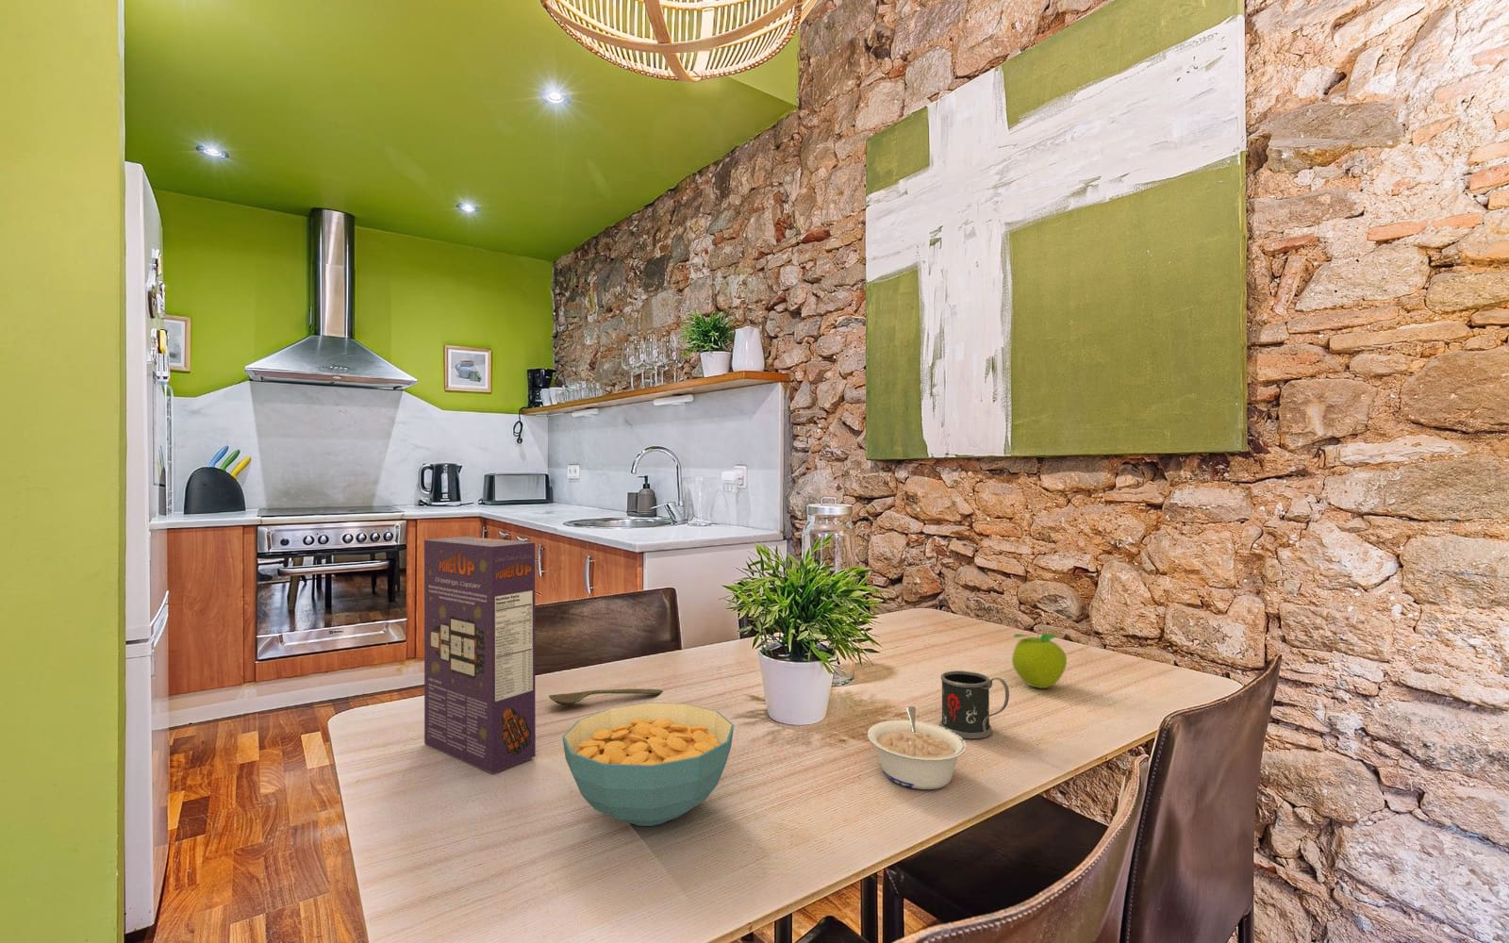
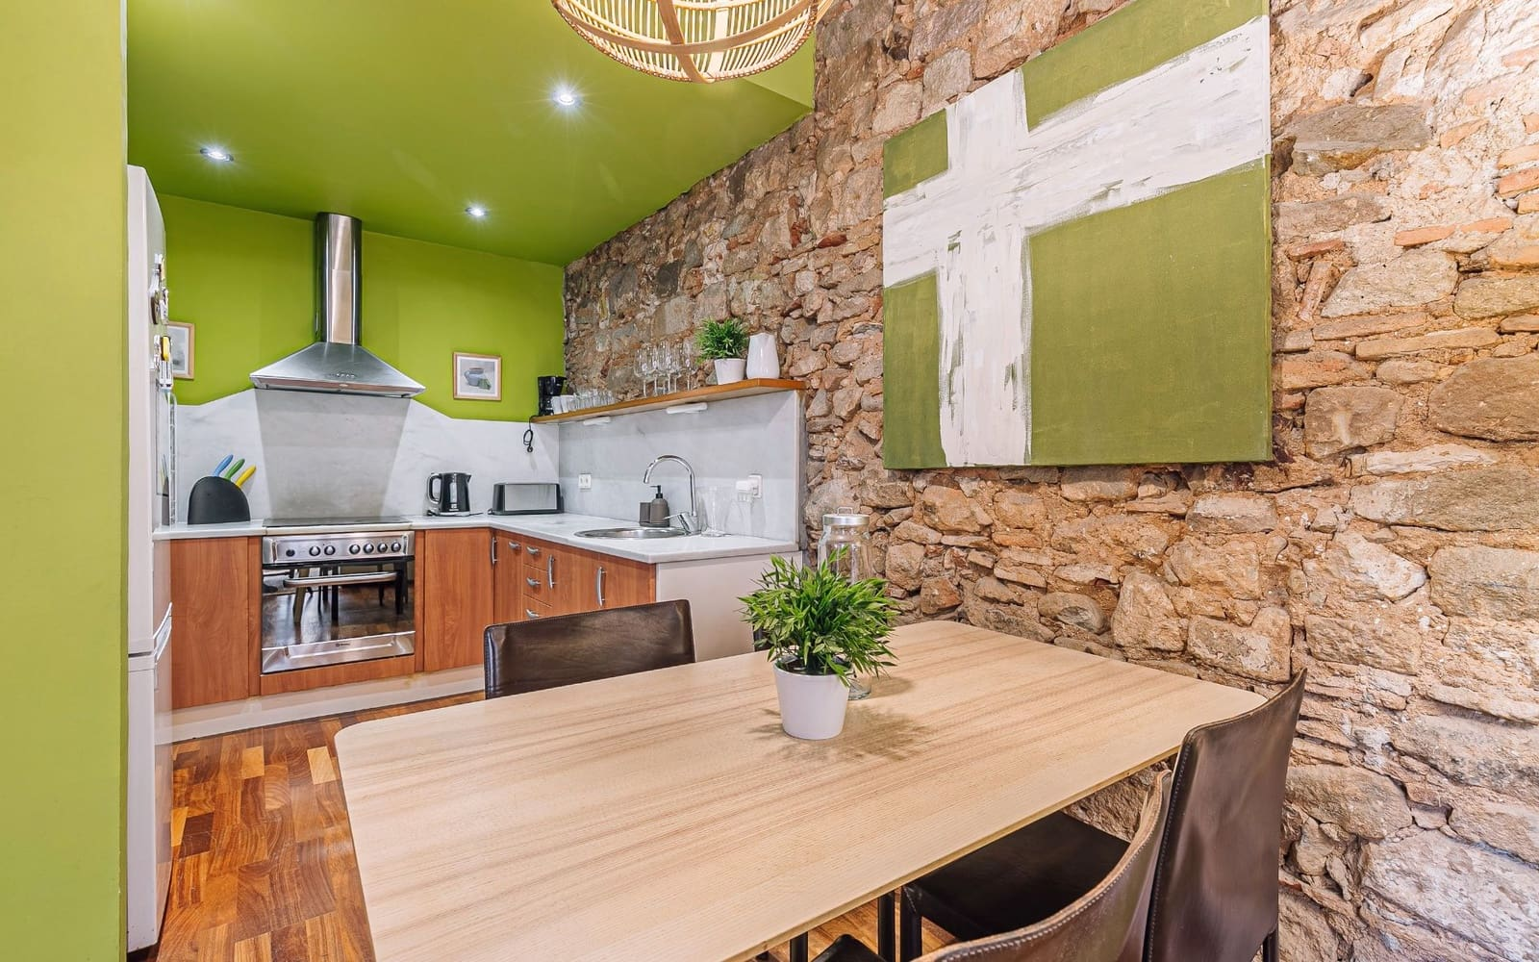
- legume (913, 751)
- spoon (607, 692)
- fruit (1039, 659)
- cereal box (478, 645)
- cereal bowl (650, 771)
- mug (976, 702)
